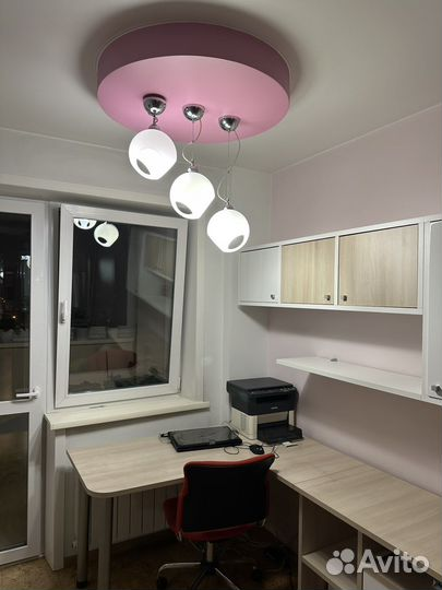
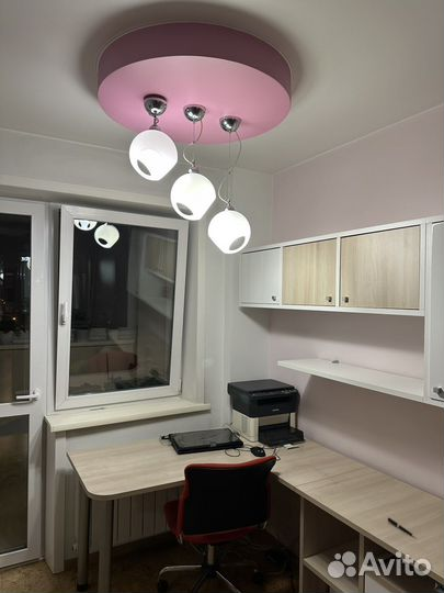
+ pen (401, 527)
